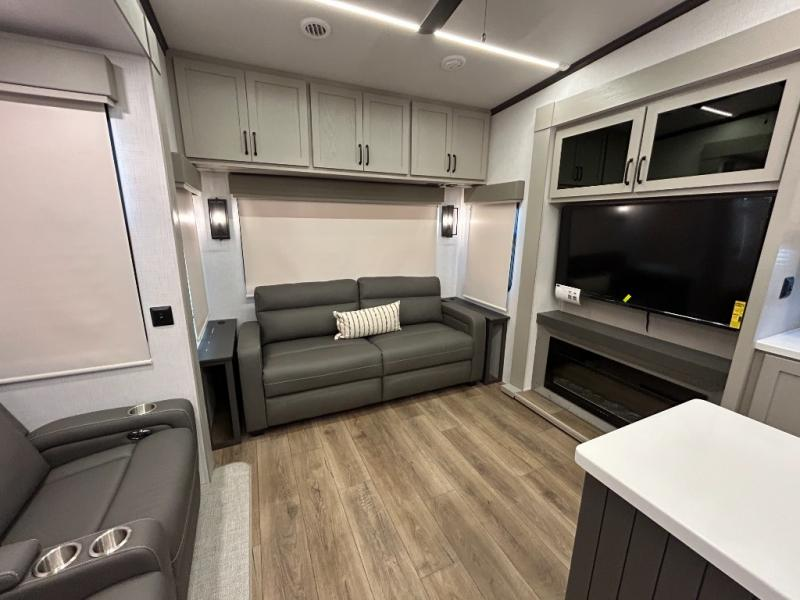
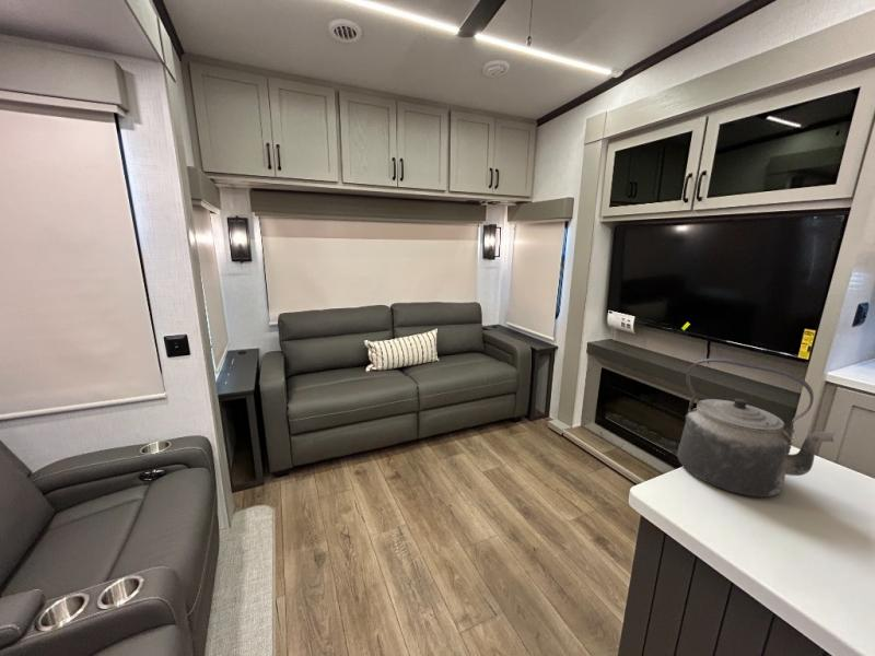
+ kettle (748, 422)
